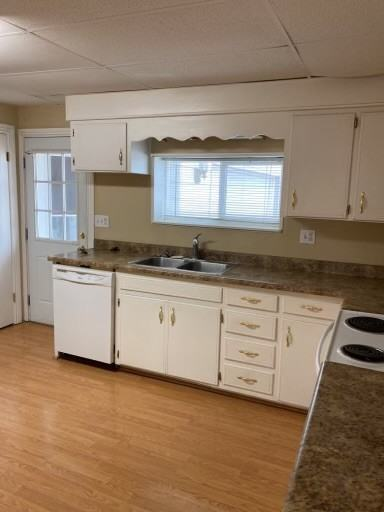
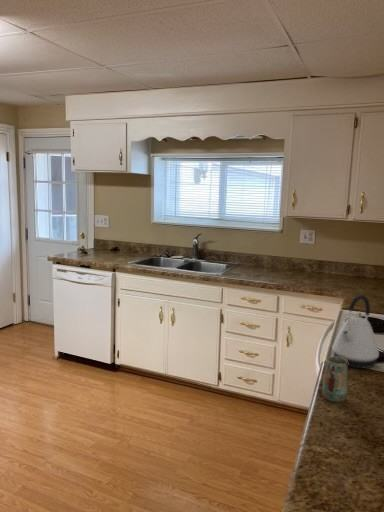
+ mug (334, 380)
+ kettle (356, 329)
